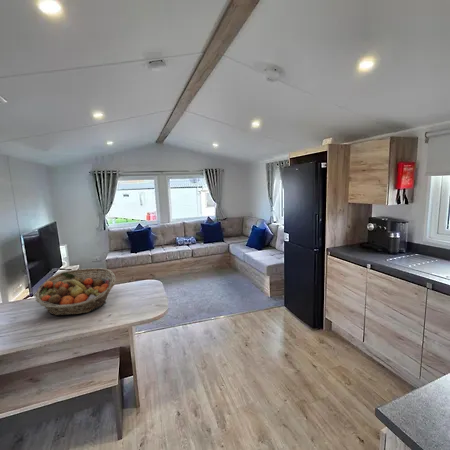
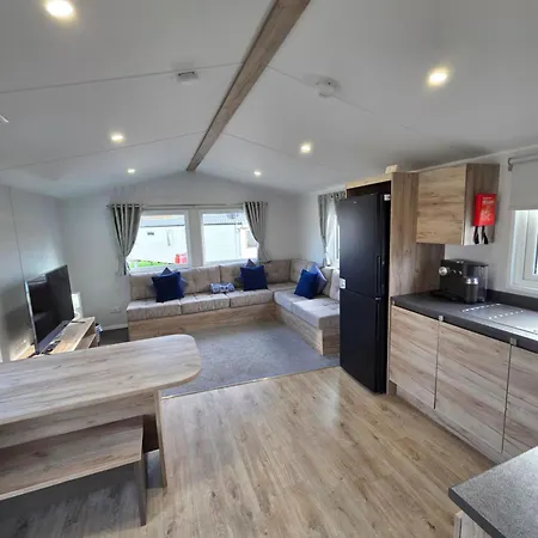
- fruit basket (77, 290)
